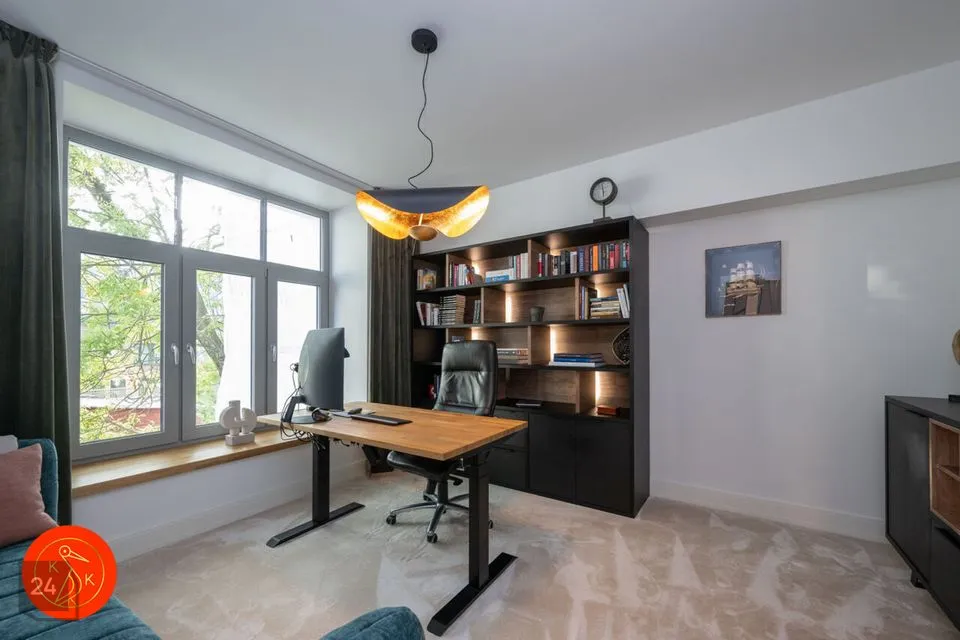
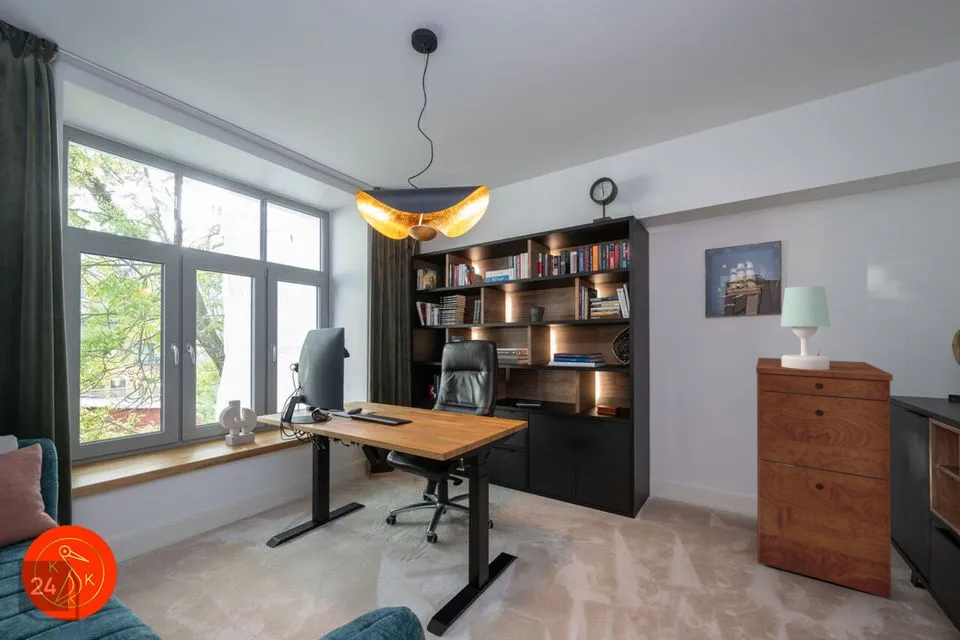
+ table lamp (804, 327)
+ filing cabinet (813, 458)
